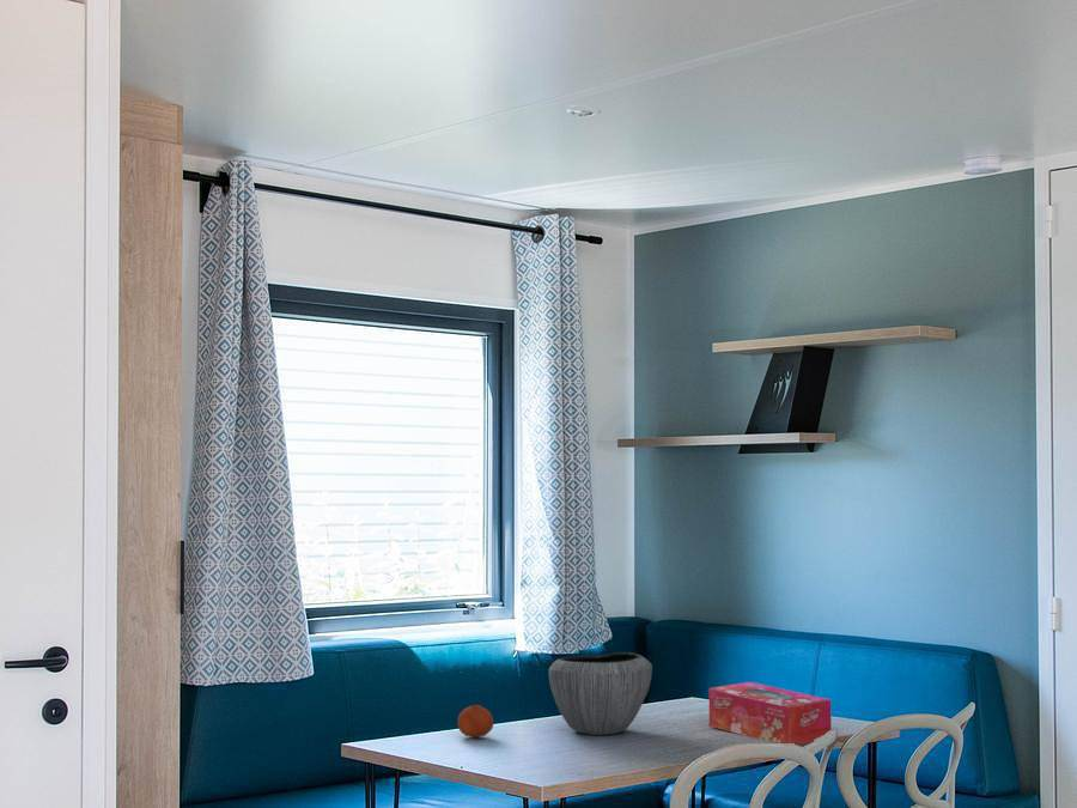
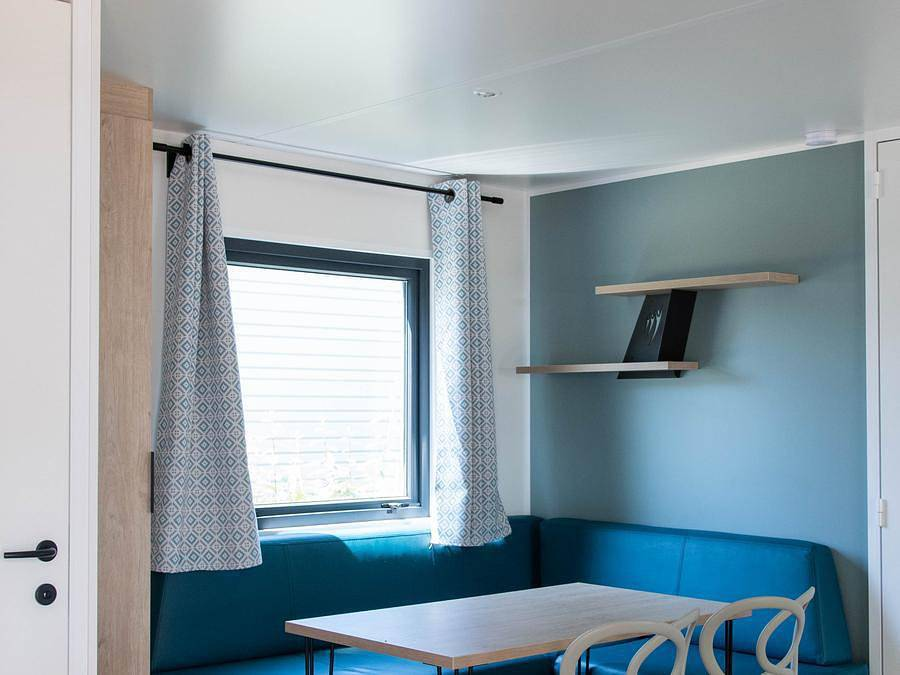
- tissue box (768, 712)
- bowl (600, 692)
- fruit (475, 721)
